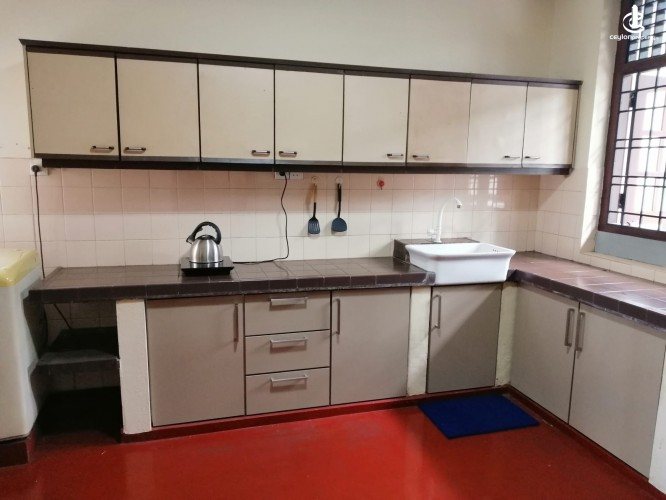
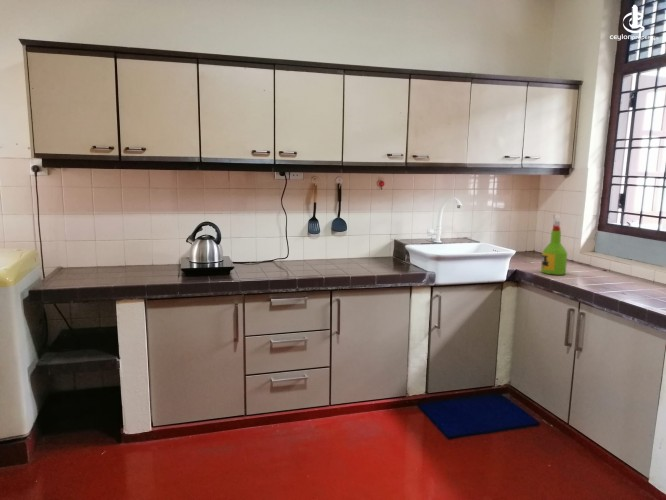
+ spray bottle (554, 243)
